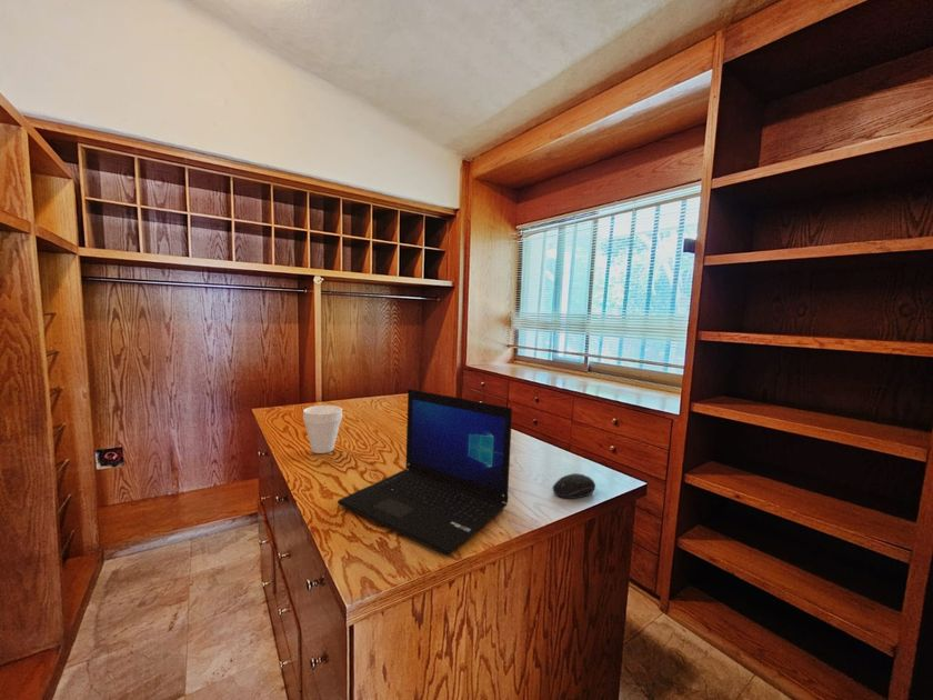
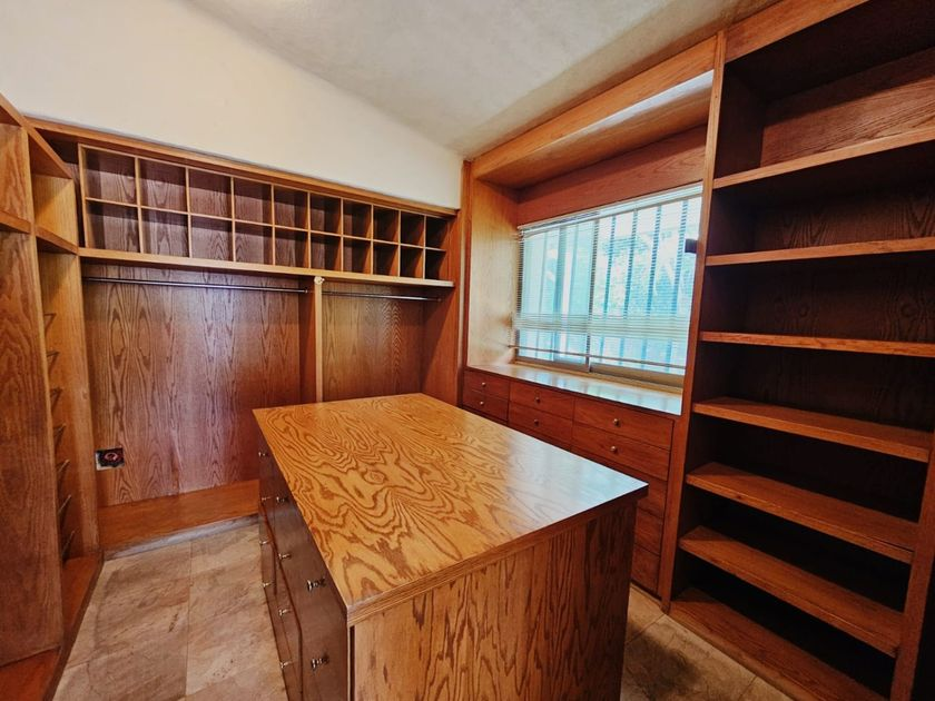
- laptop (425, 456)
- cup (322, 429)
- computer mouse (573, 483)
